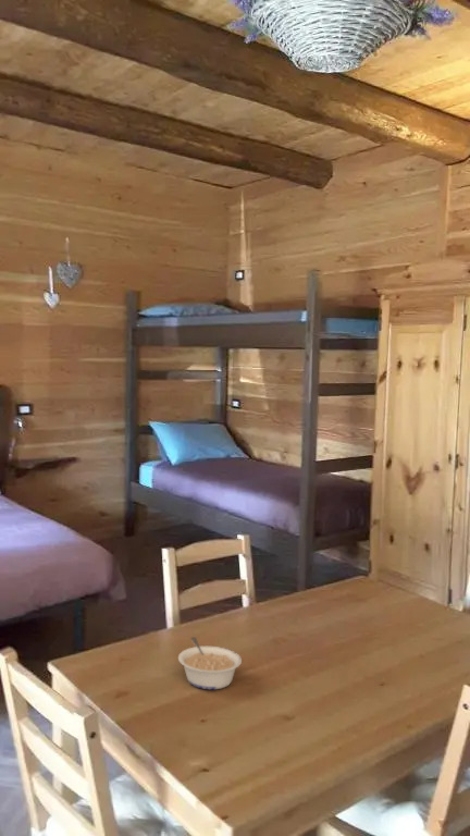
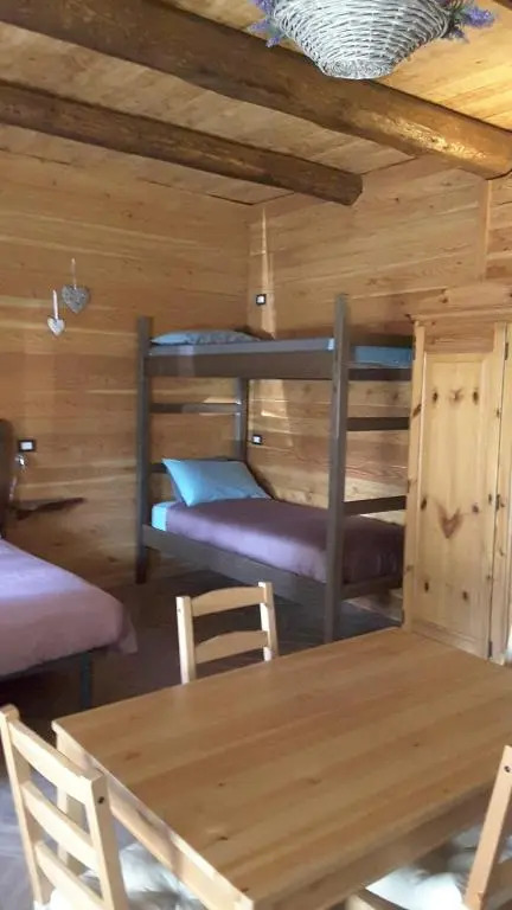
- legume (207, 666)
